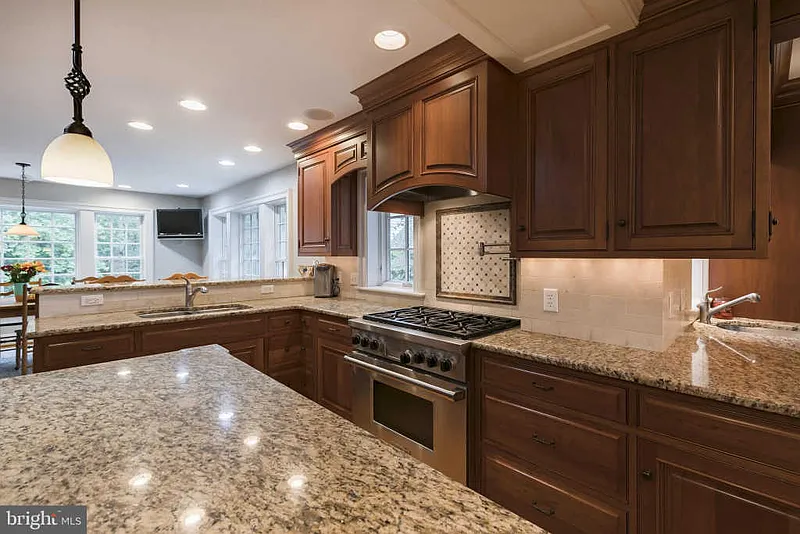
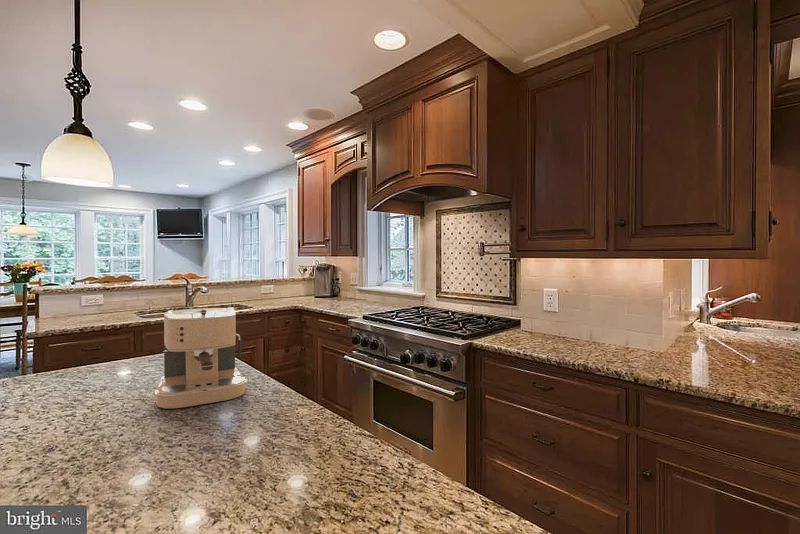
+ coffee maker (202, 351)
